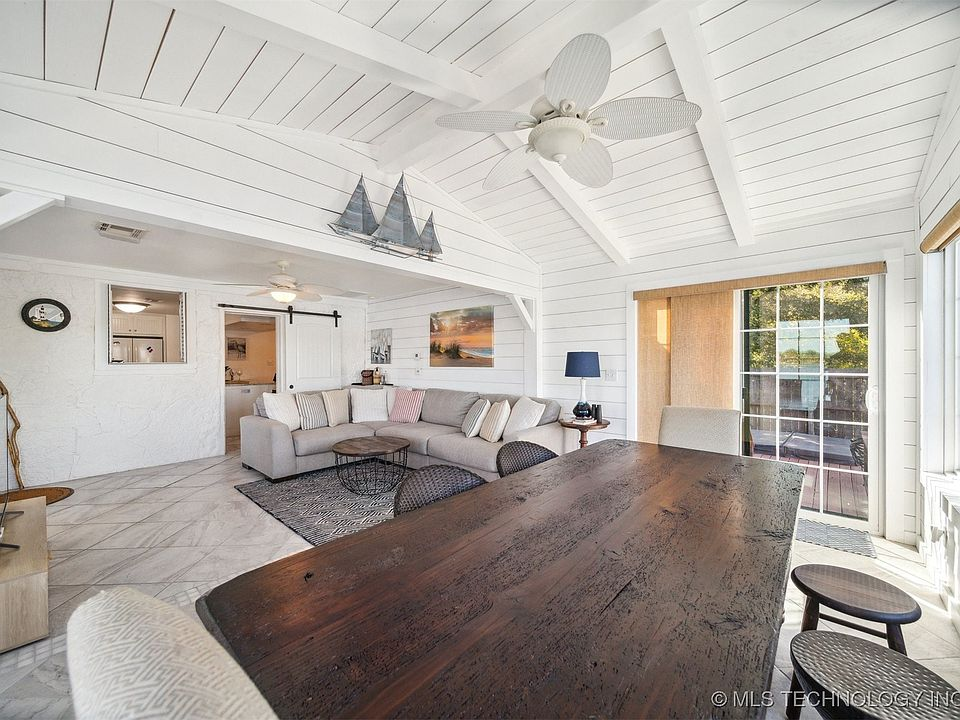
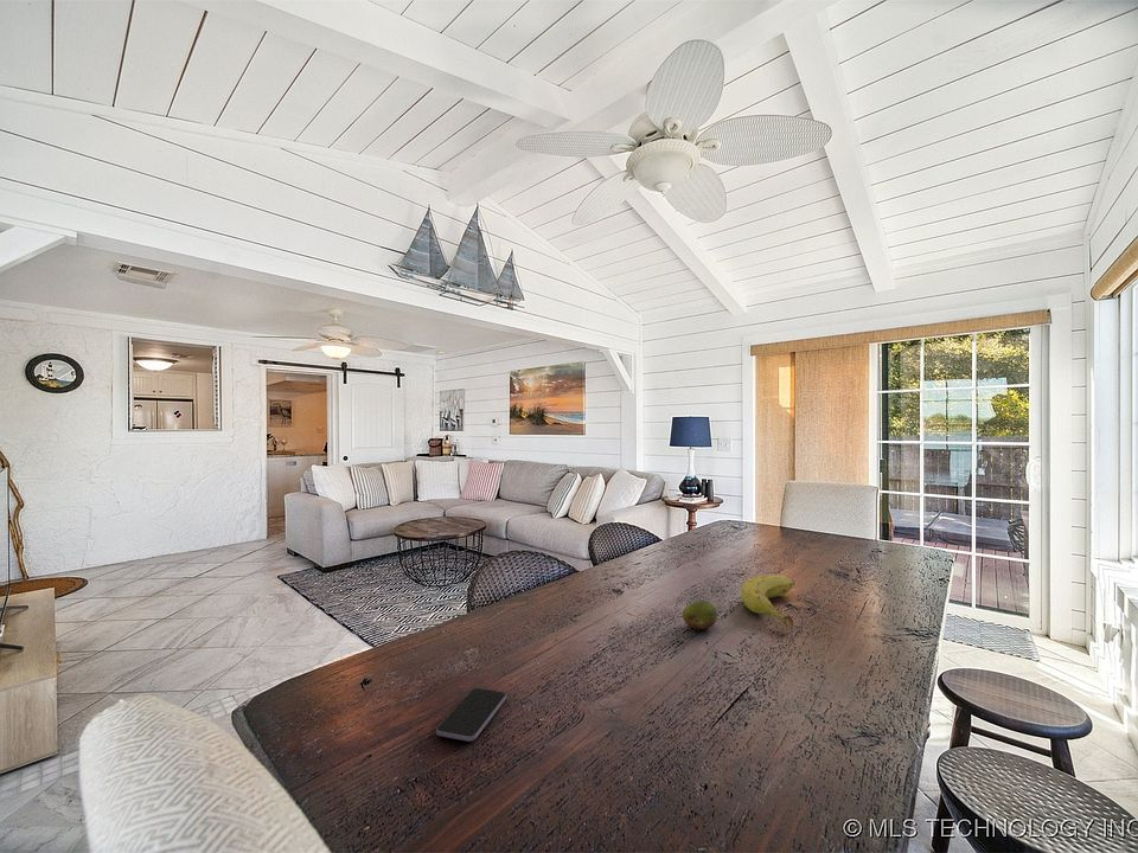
+ banana (780, 594)
+ fruit (701, 614)
+ smartphone (473, 712)
